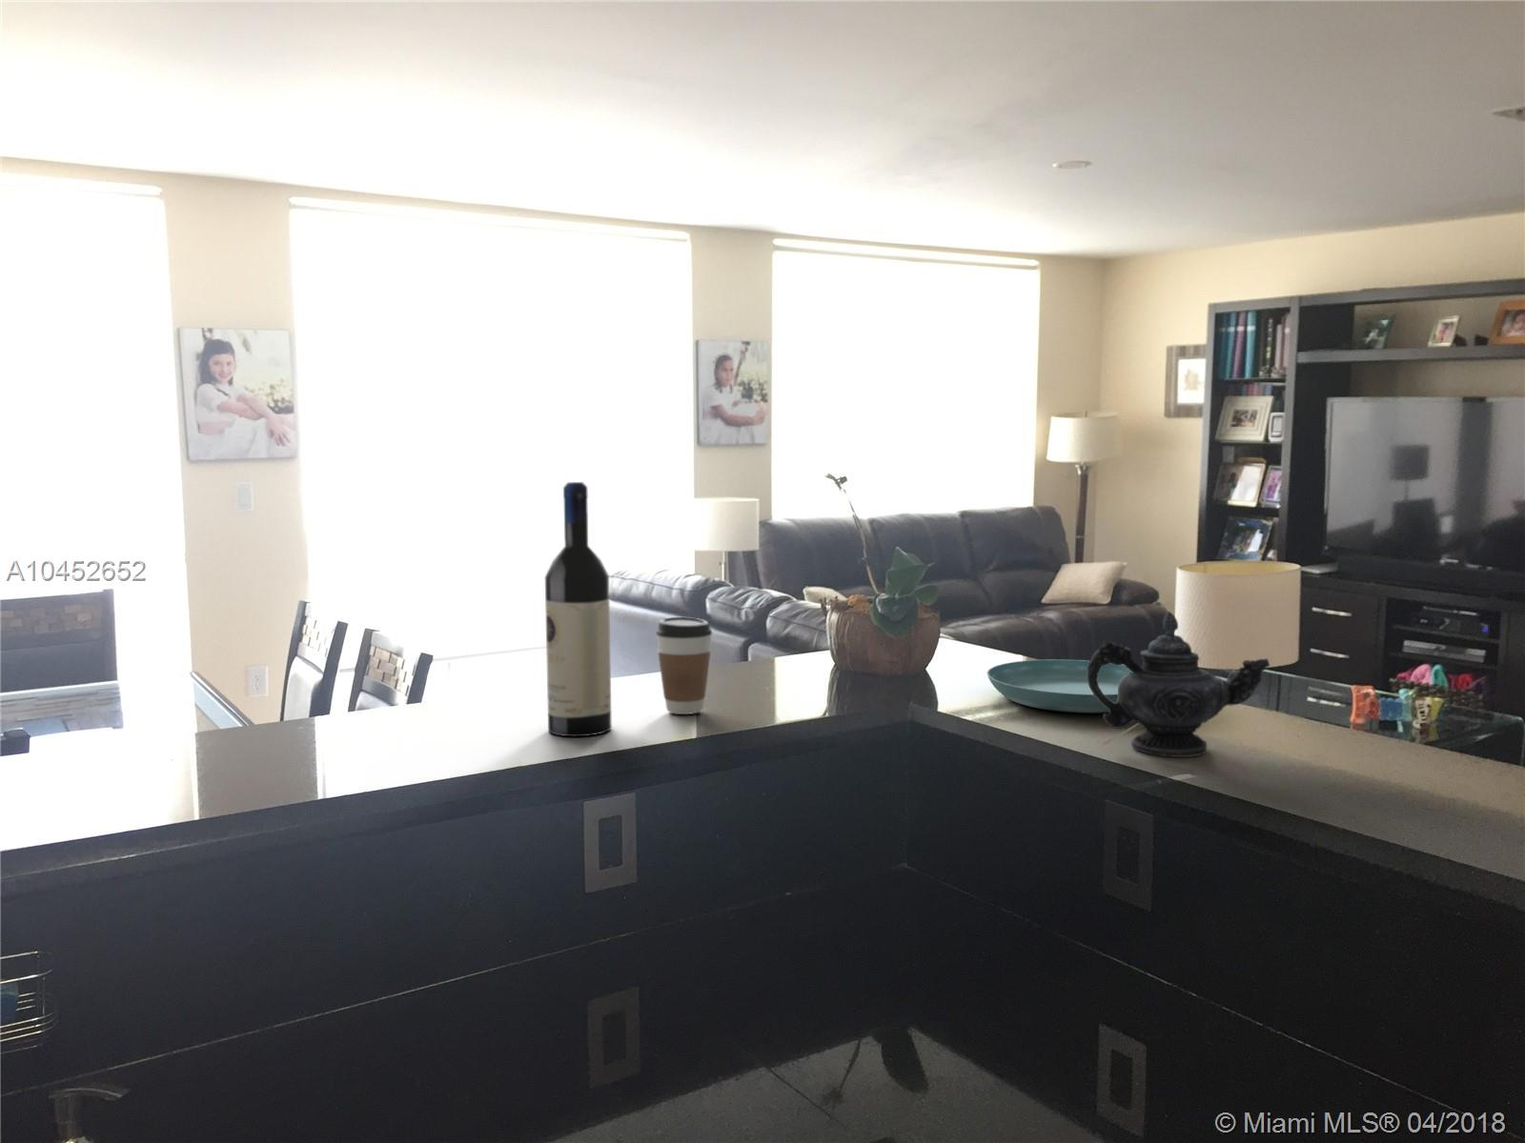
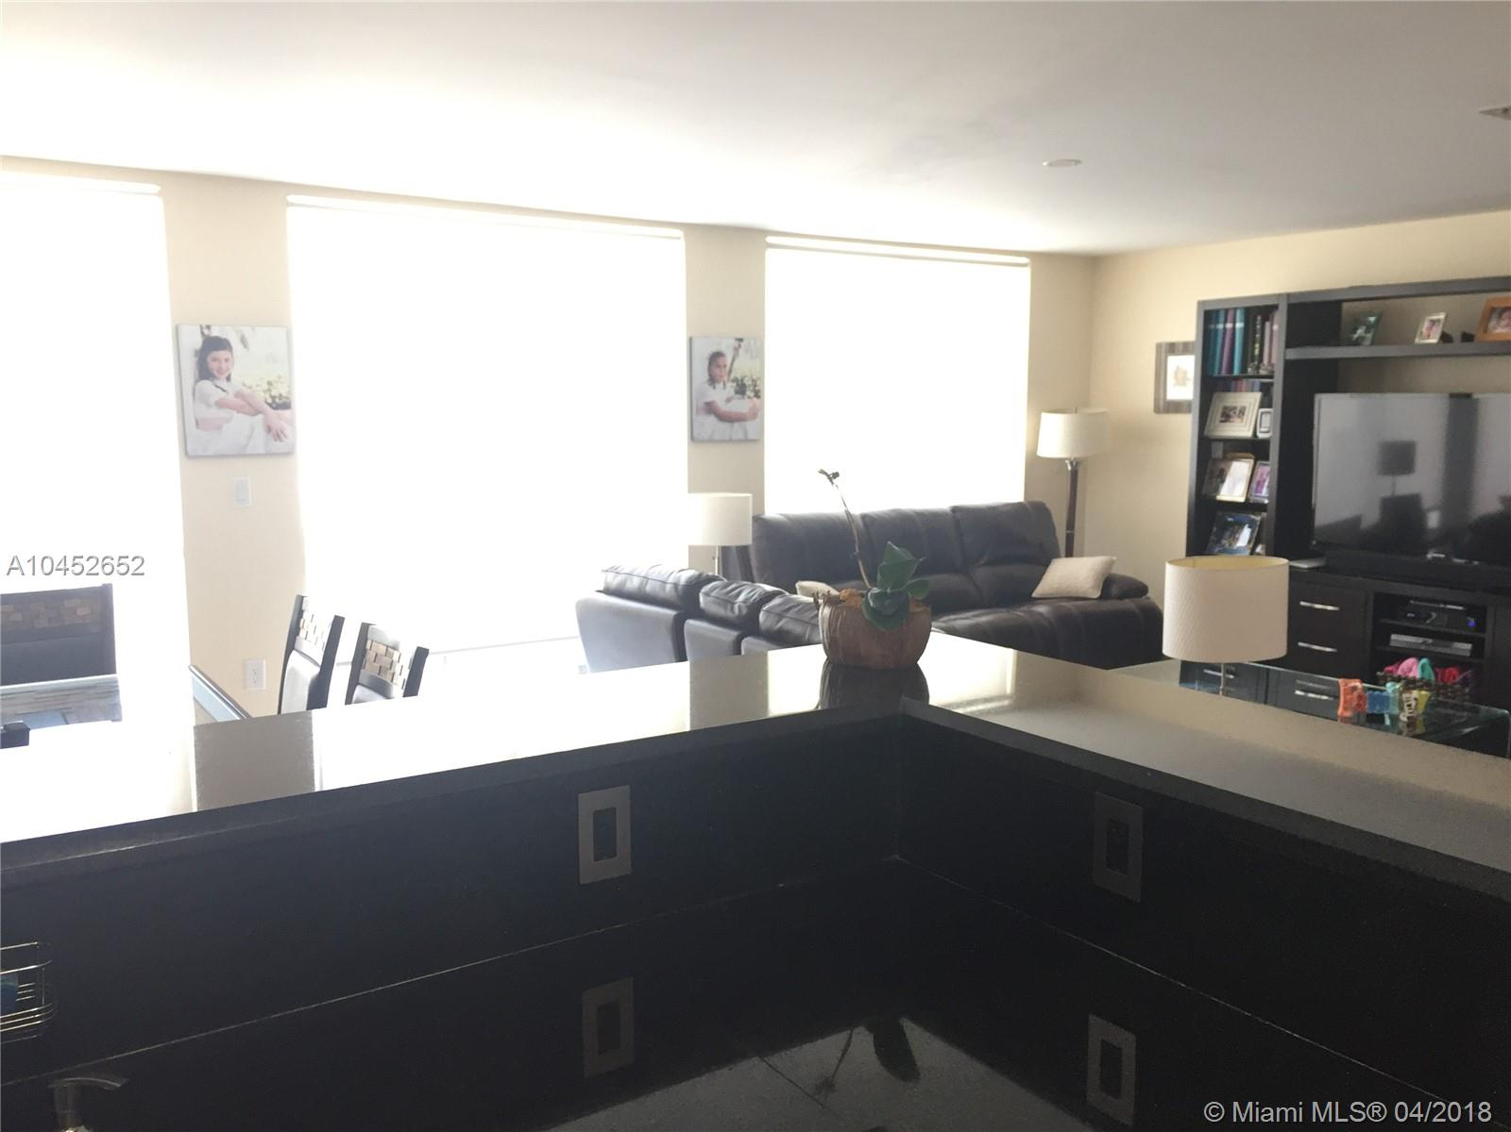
- wine bottle (578, 606)
- saucer (1075, 686)
- teapot (1176, 680)
- coffee cup (684, 665)
